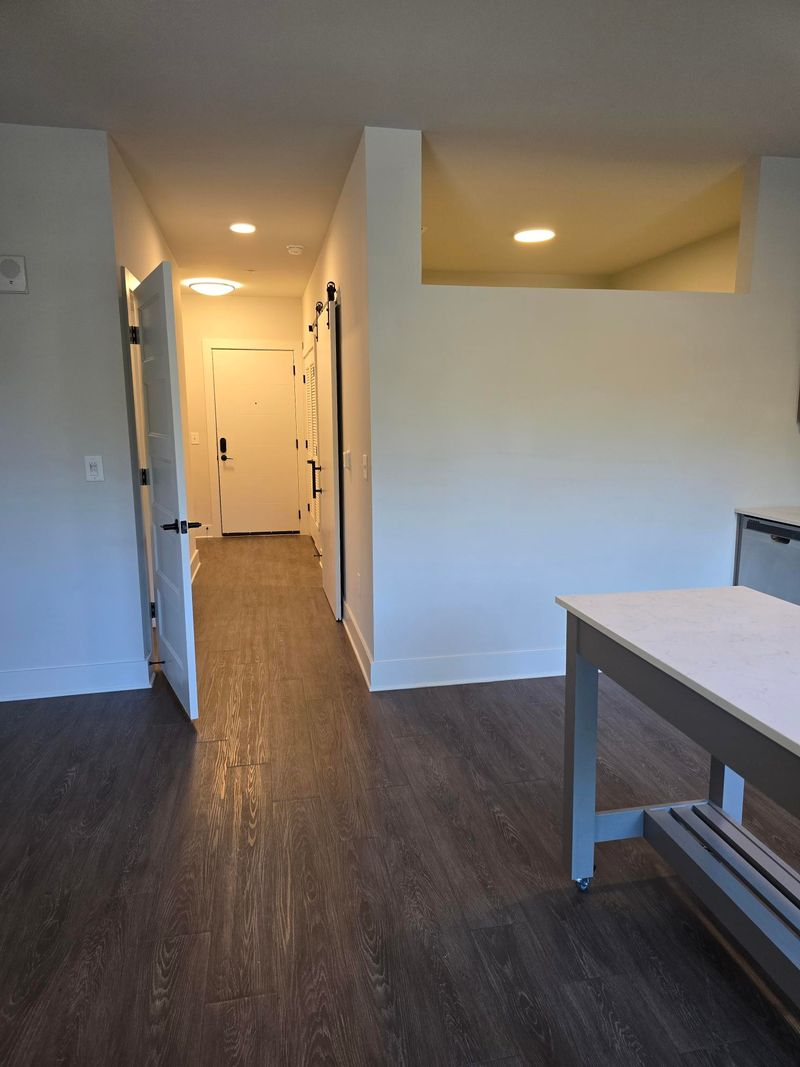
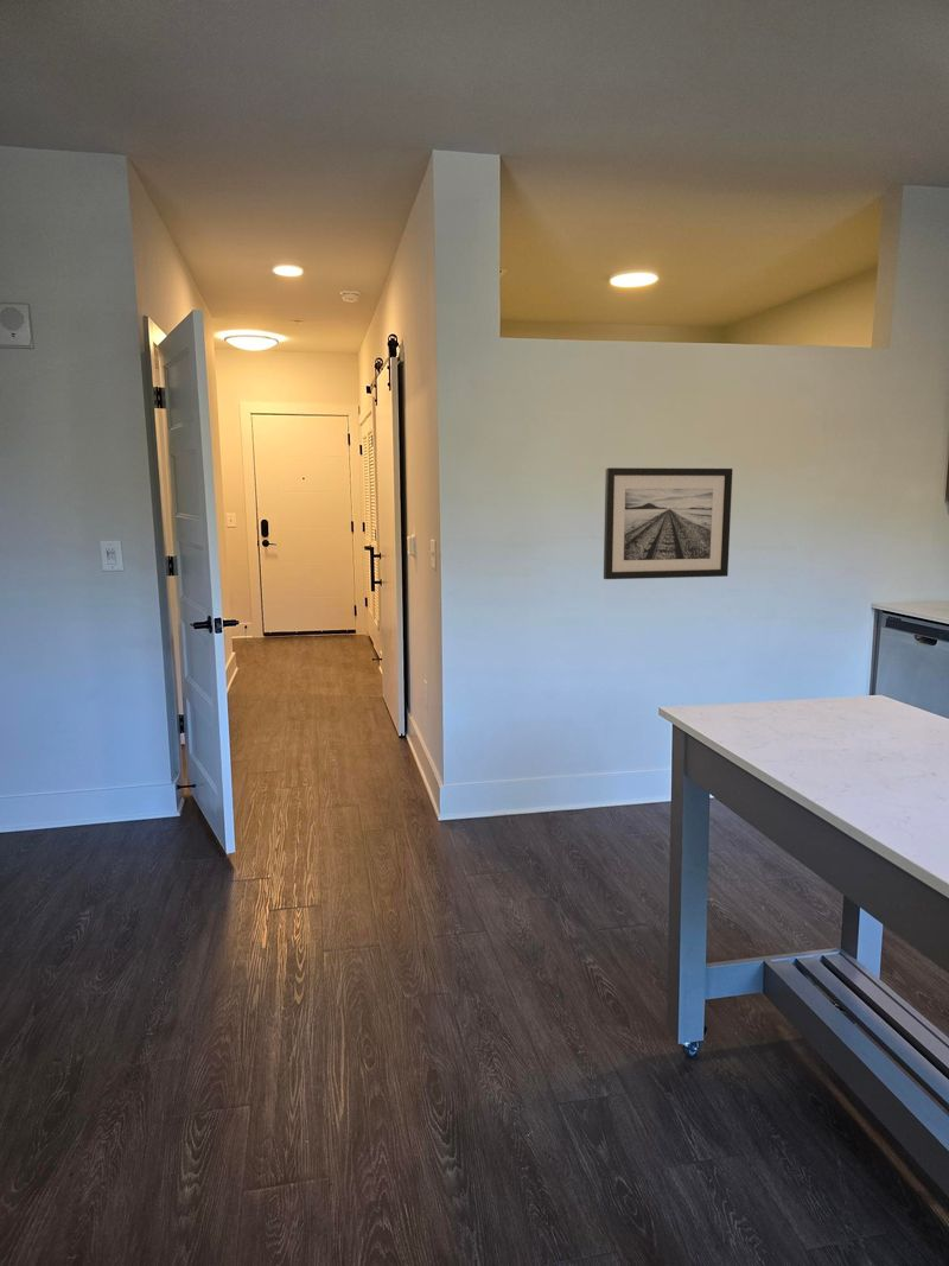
+ wall art (668, 523)
